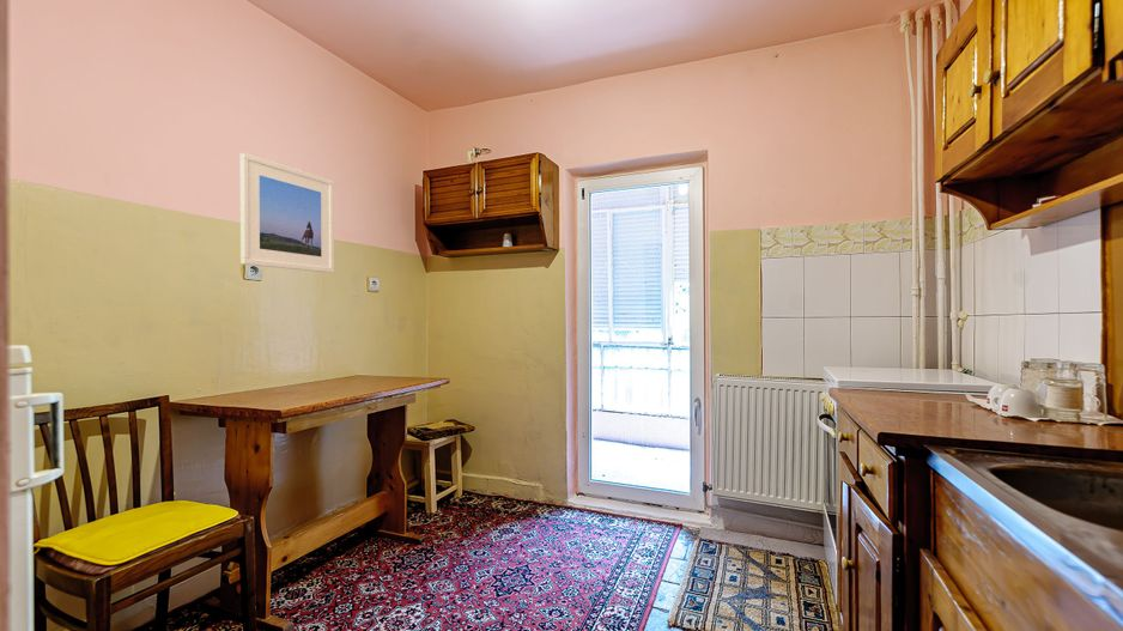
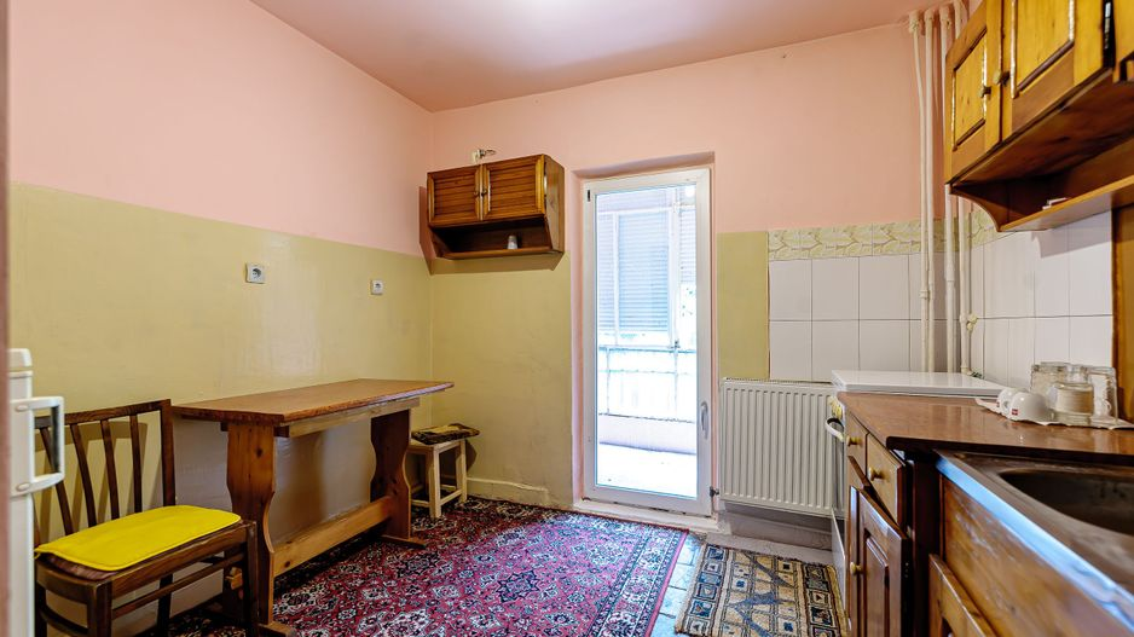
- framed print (291, 218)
